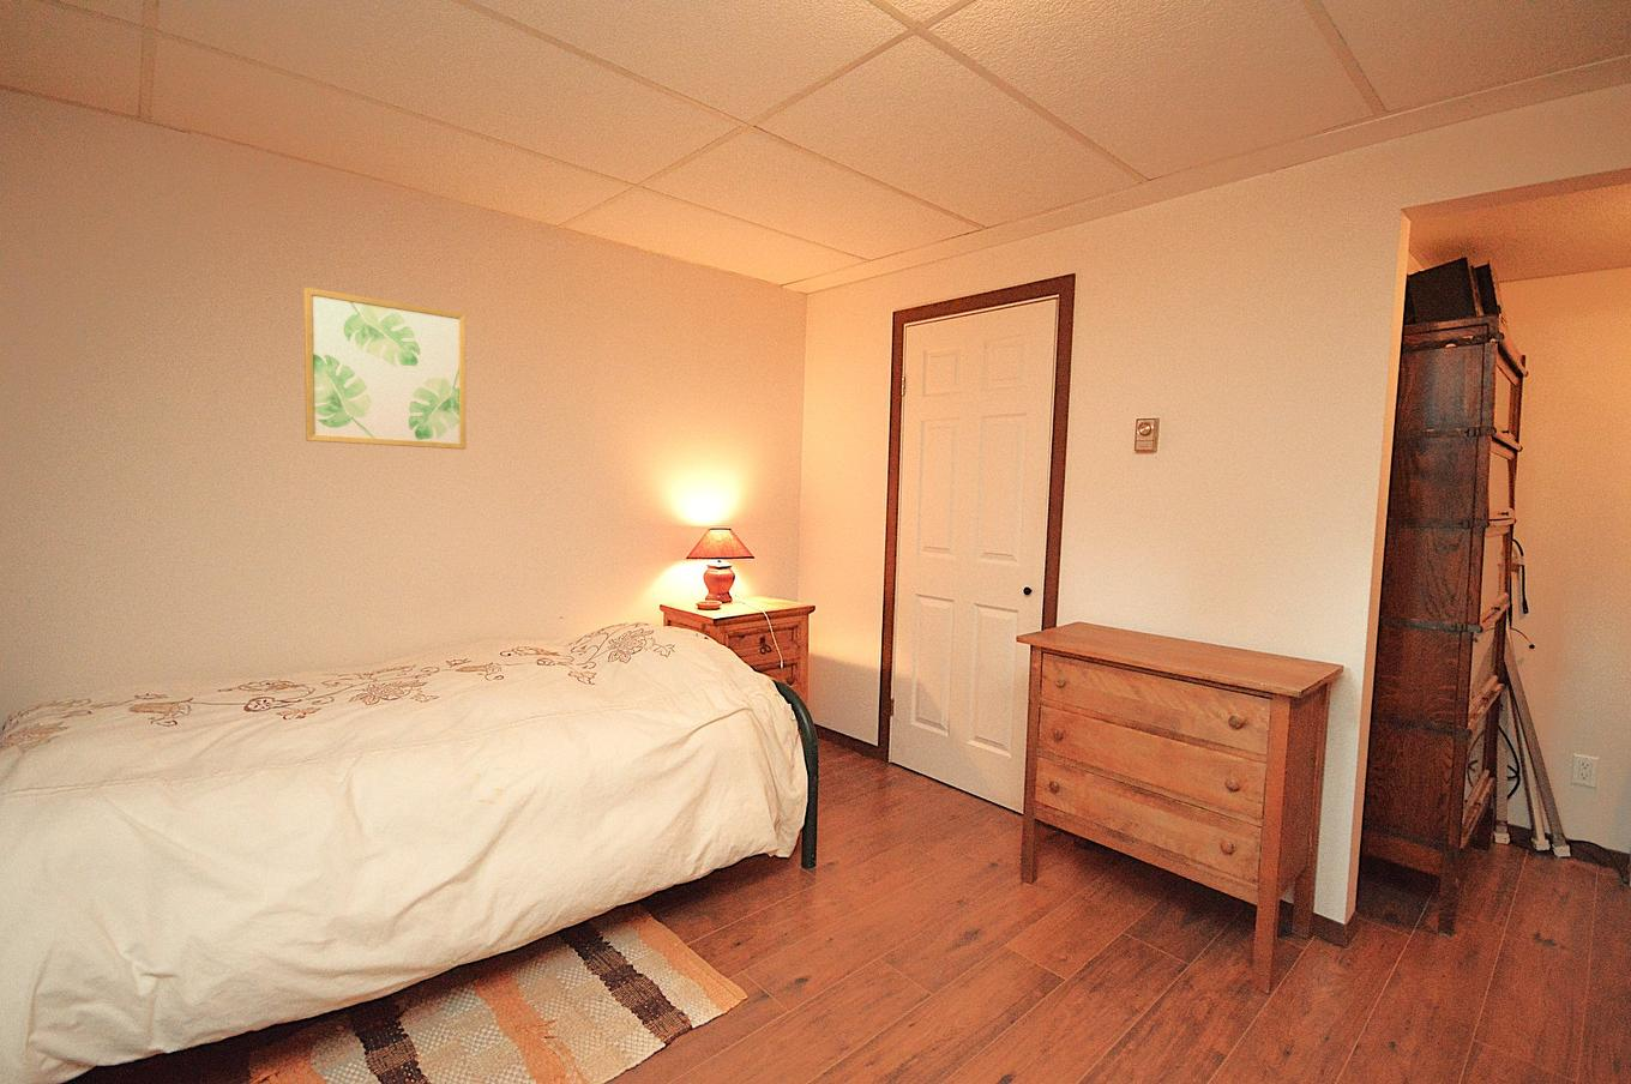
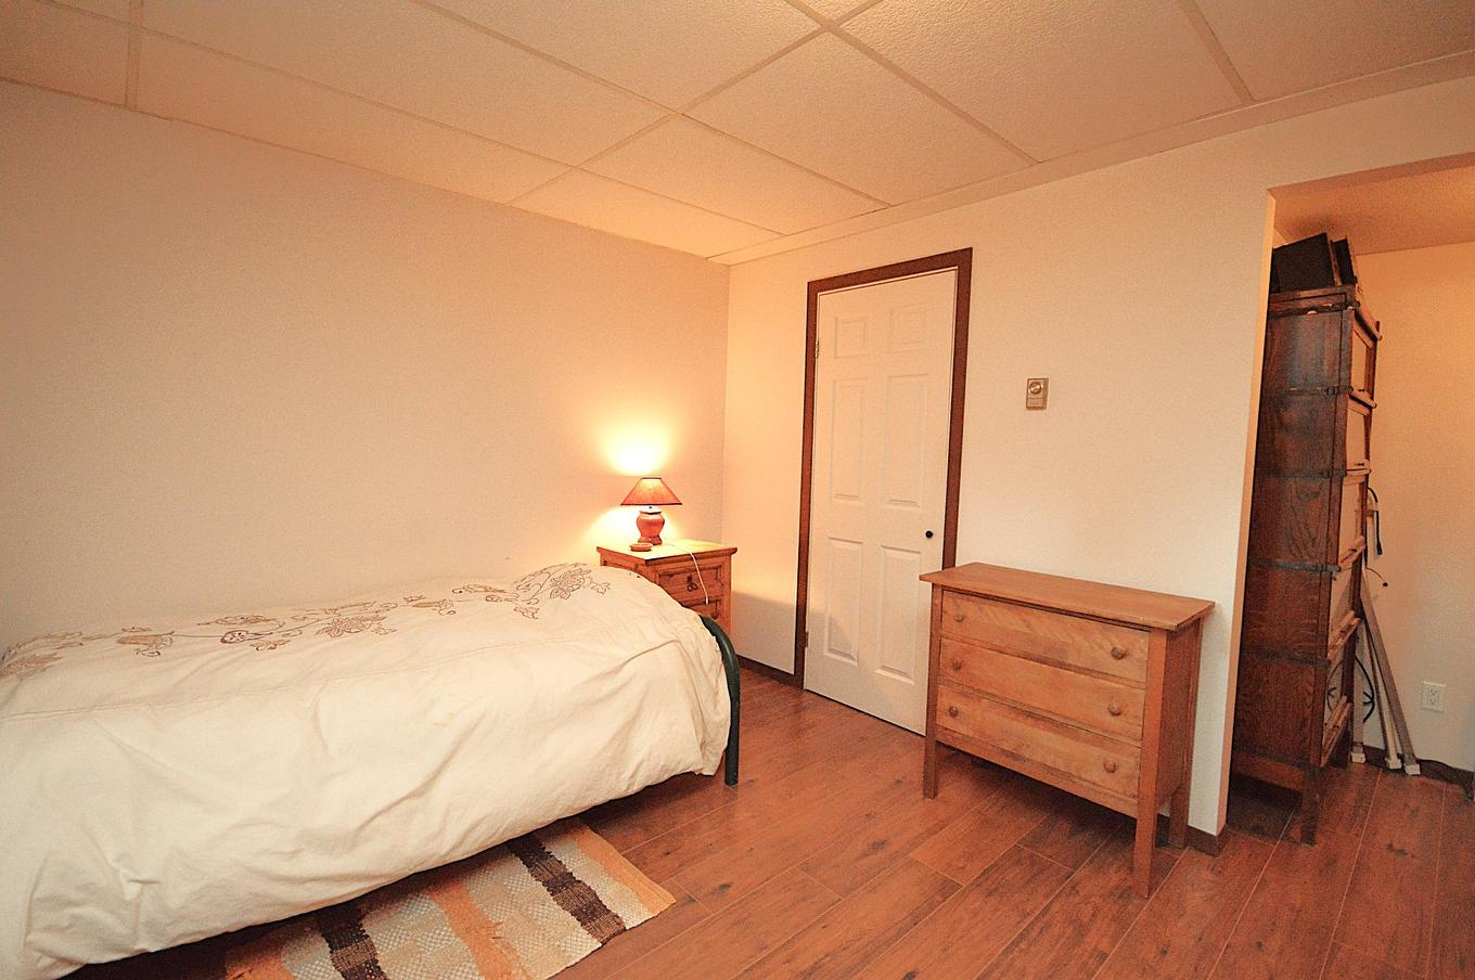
- wall art (388, 374)
